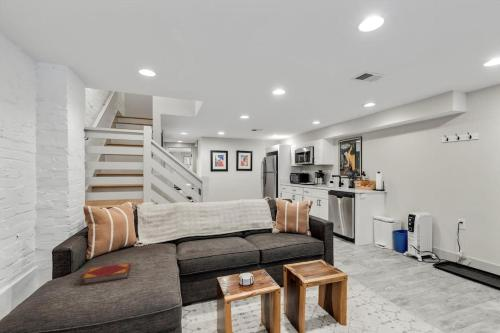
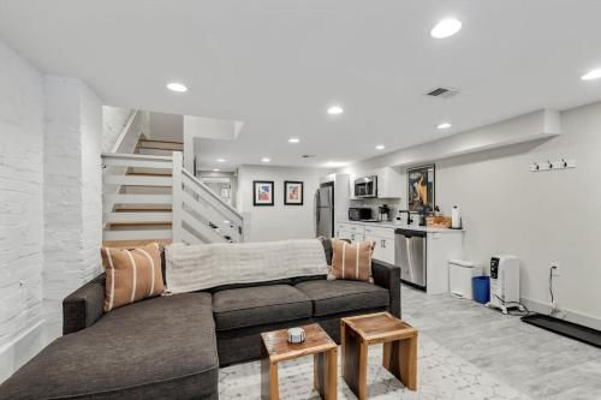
- hardback book (107, 272)
